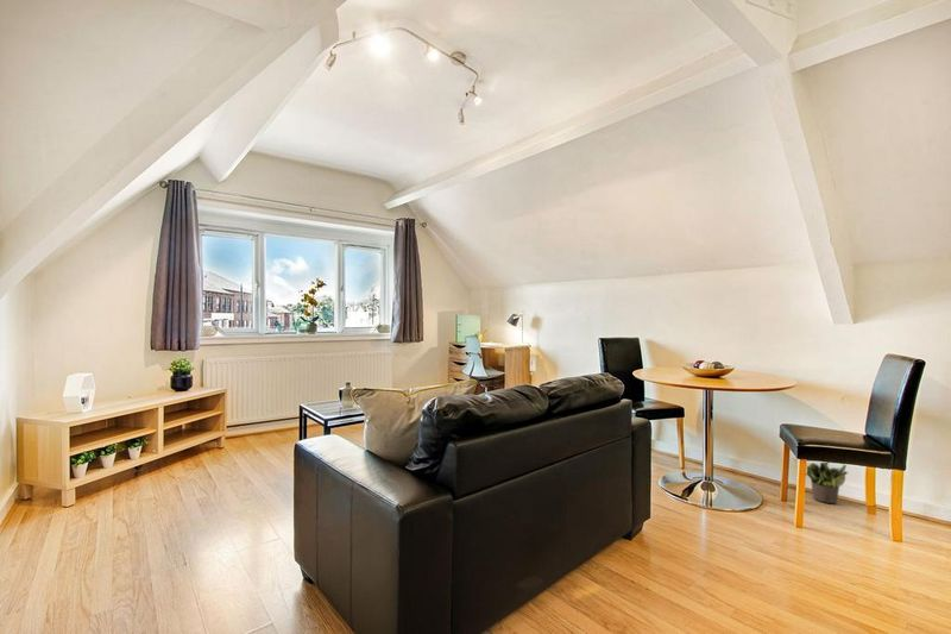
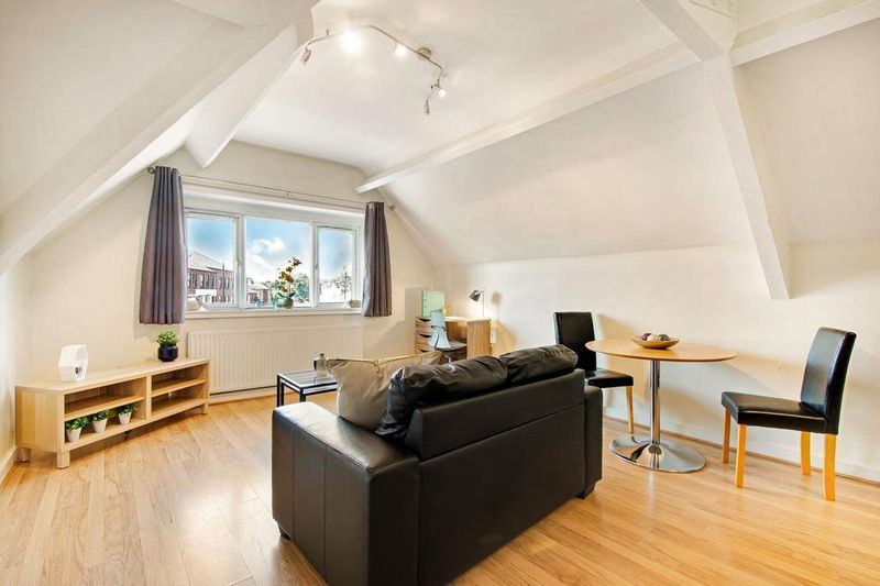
- potted plant (818, 475)
